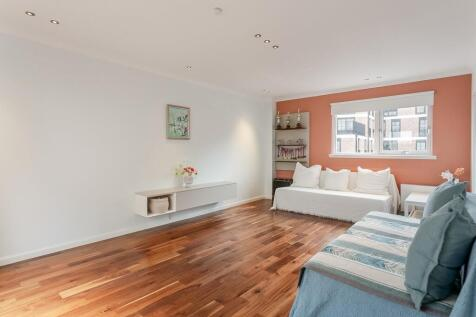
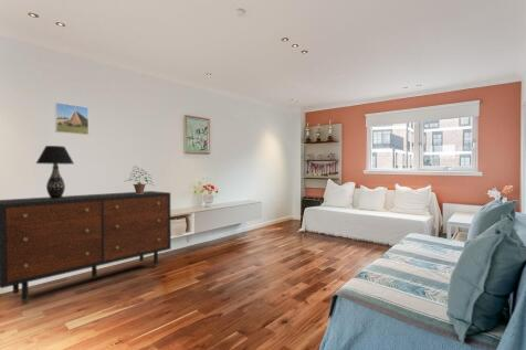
+ dresser (94, 237)
+ potted plant (139, 179)
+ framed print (72, 118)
+ table lamp (55, 172)
